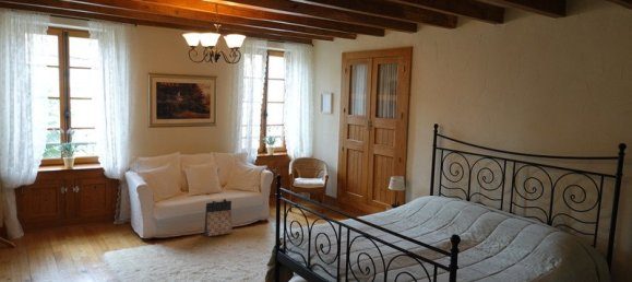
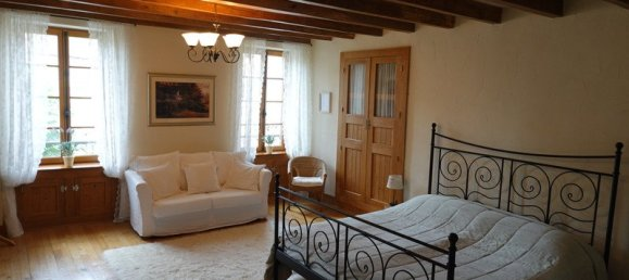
- bag (218, 215)
